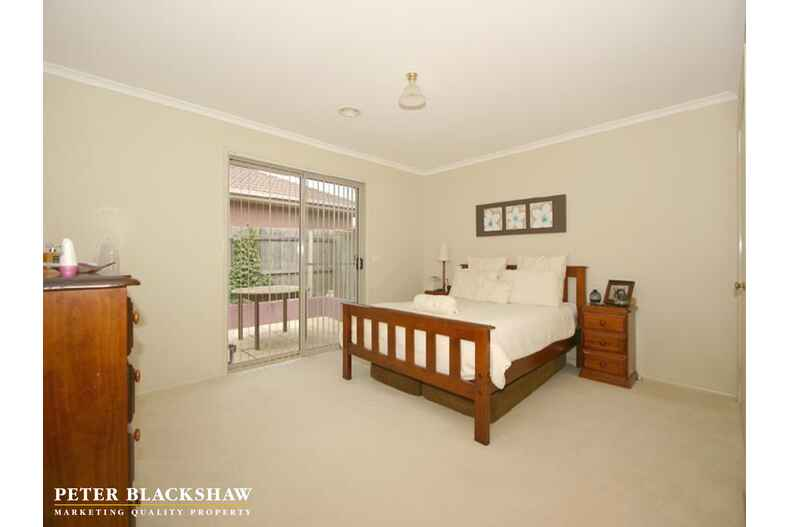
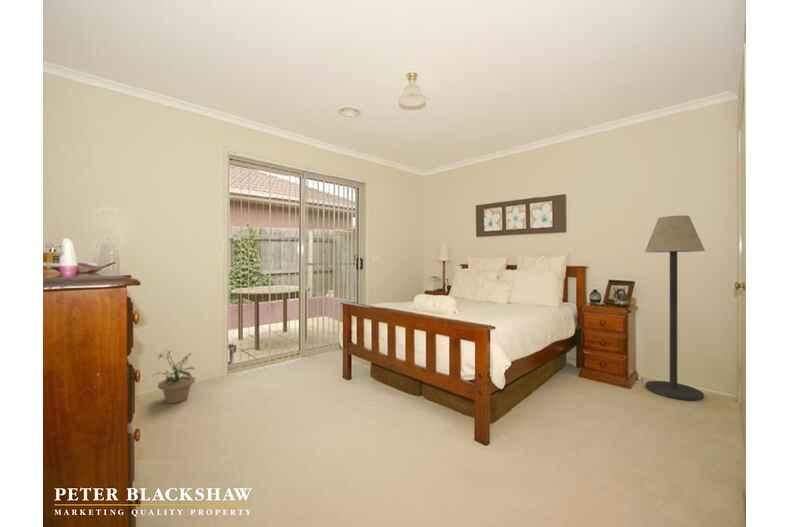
+ floor lamp (673, 304)
+ potted plant (174, 376)
